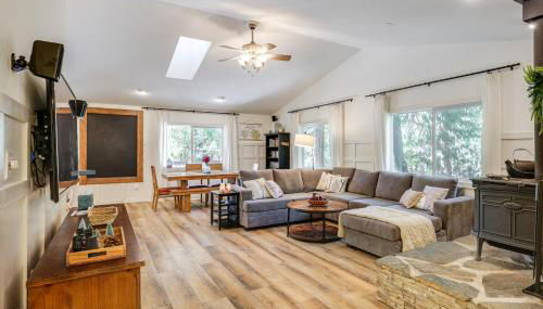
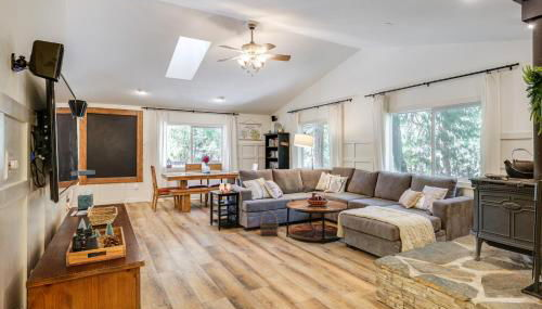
+ basket (269, 223)
